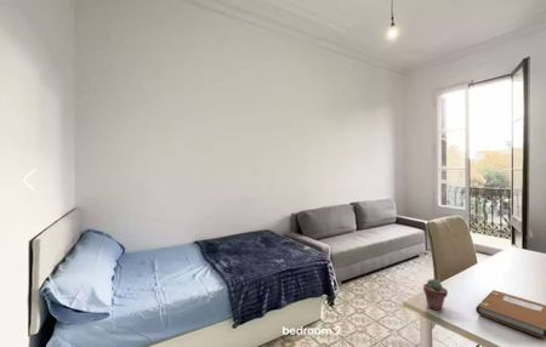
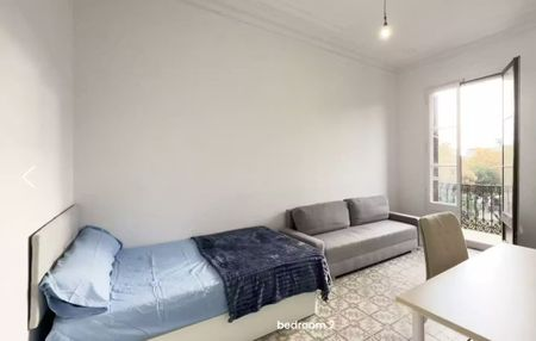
- potted succulent (434, 292)
- notebook (514, 309)
